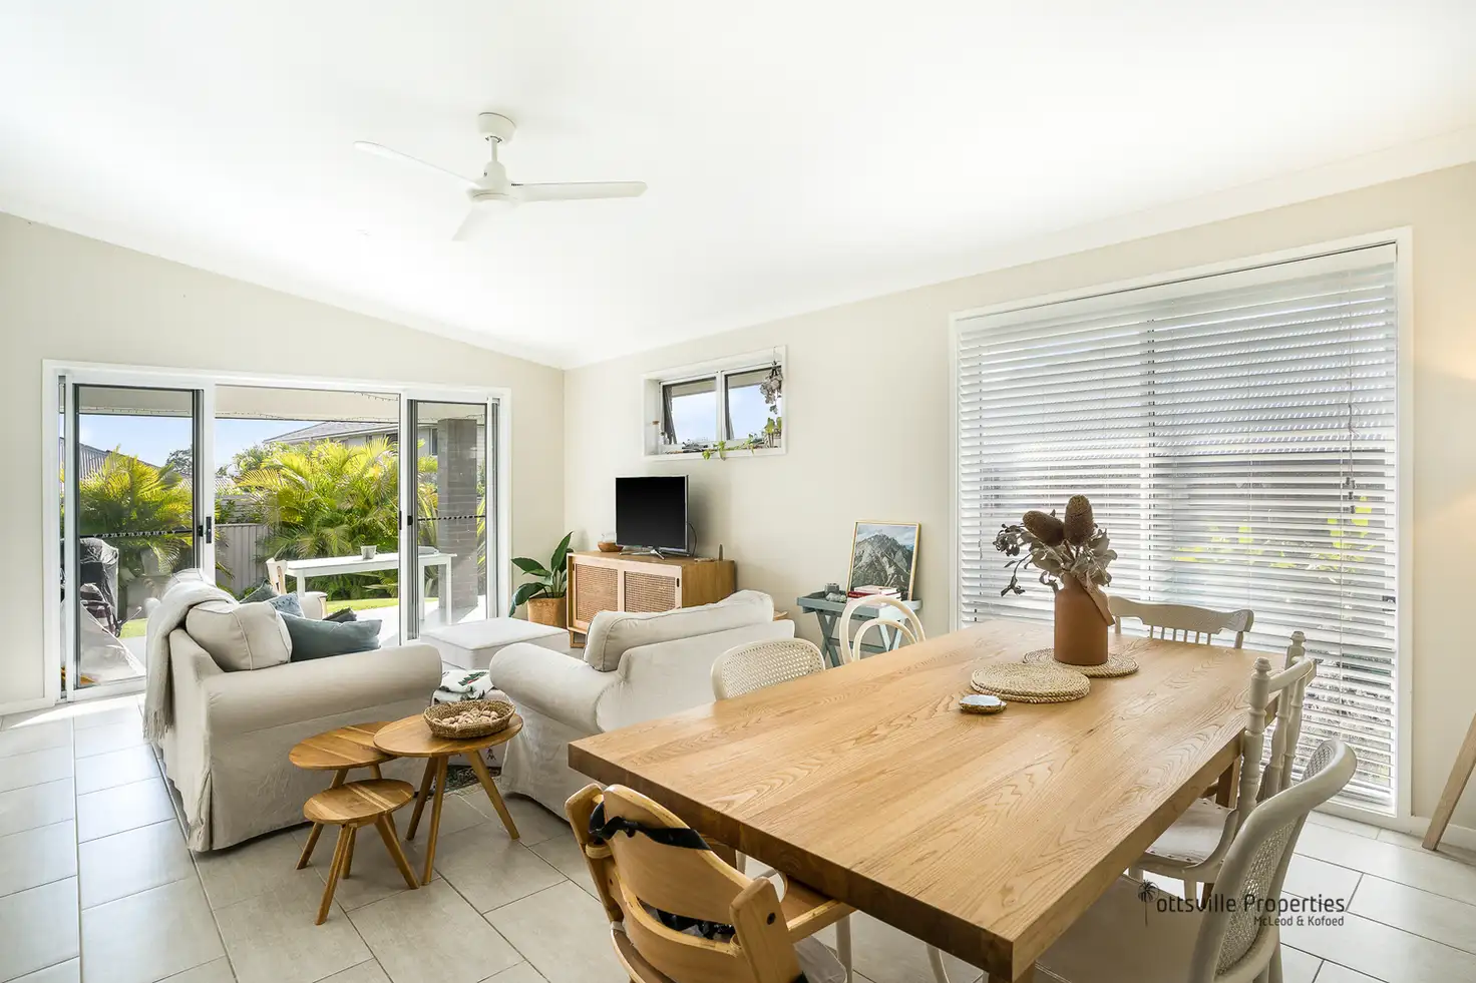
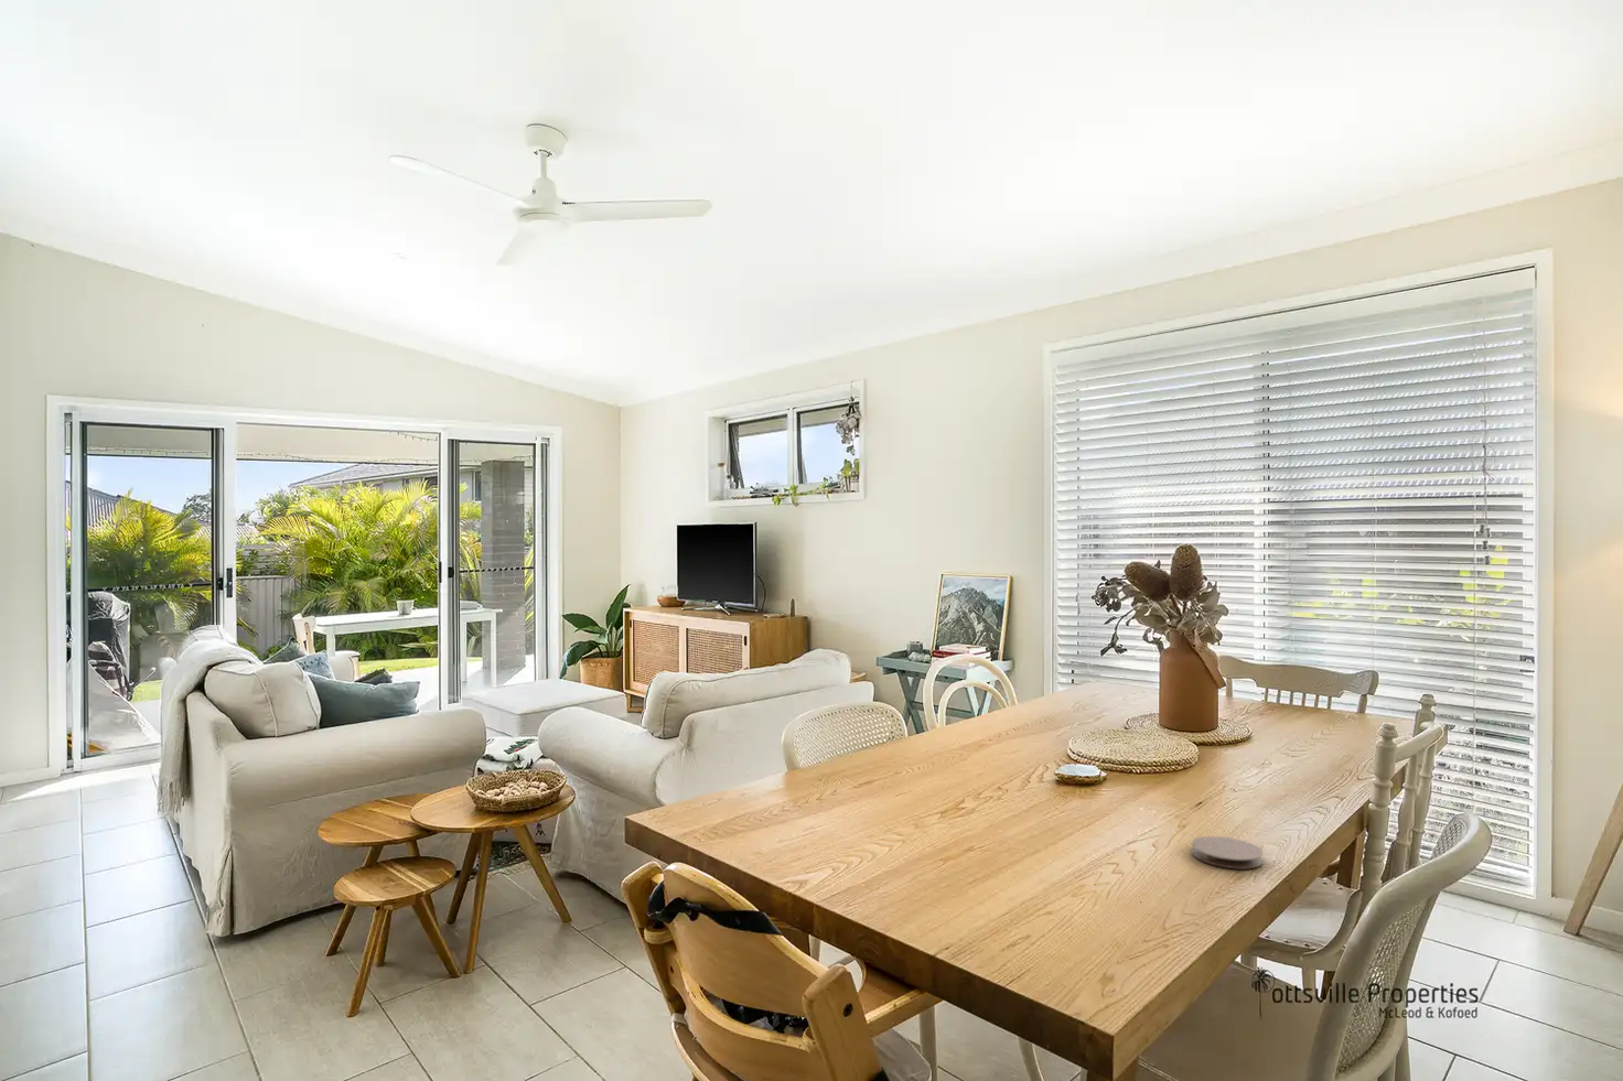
+ coaster (1226, 852)
